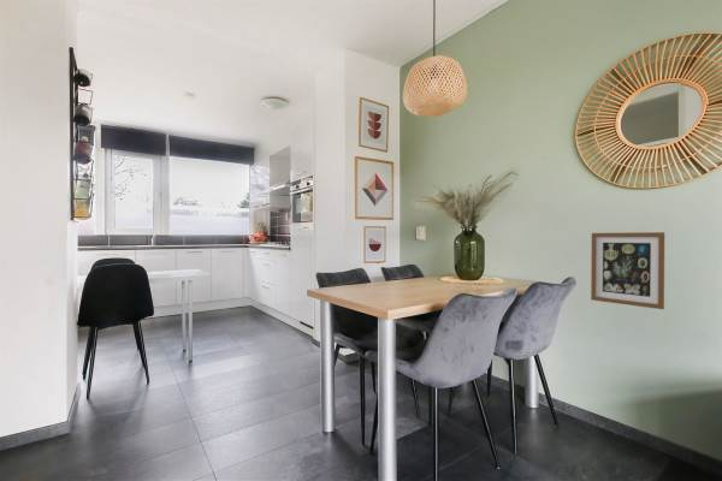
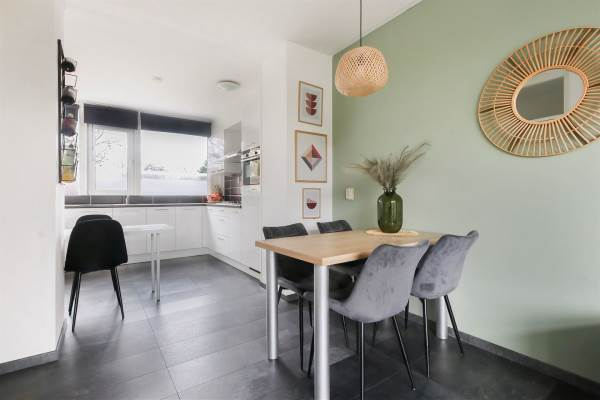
- wall art (625, 268)
